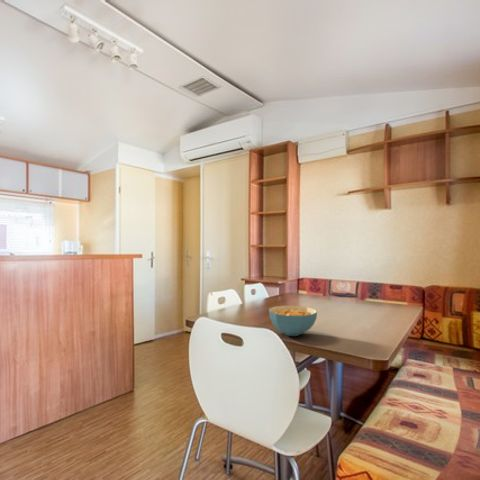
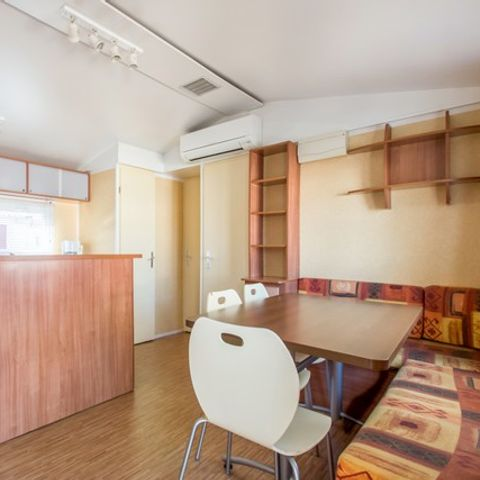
- cereal bowl (292, 322)
